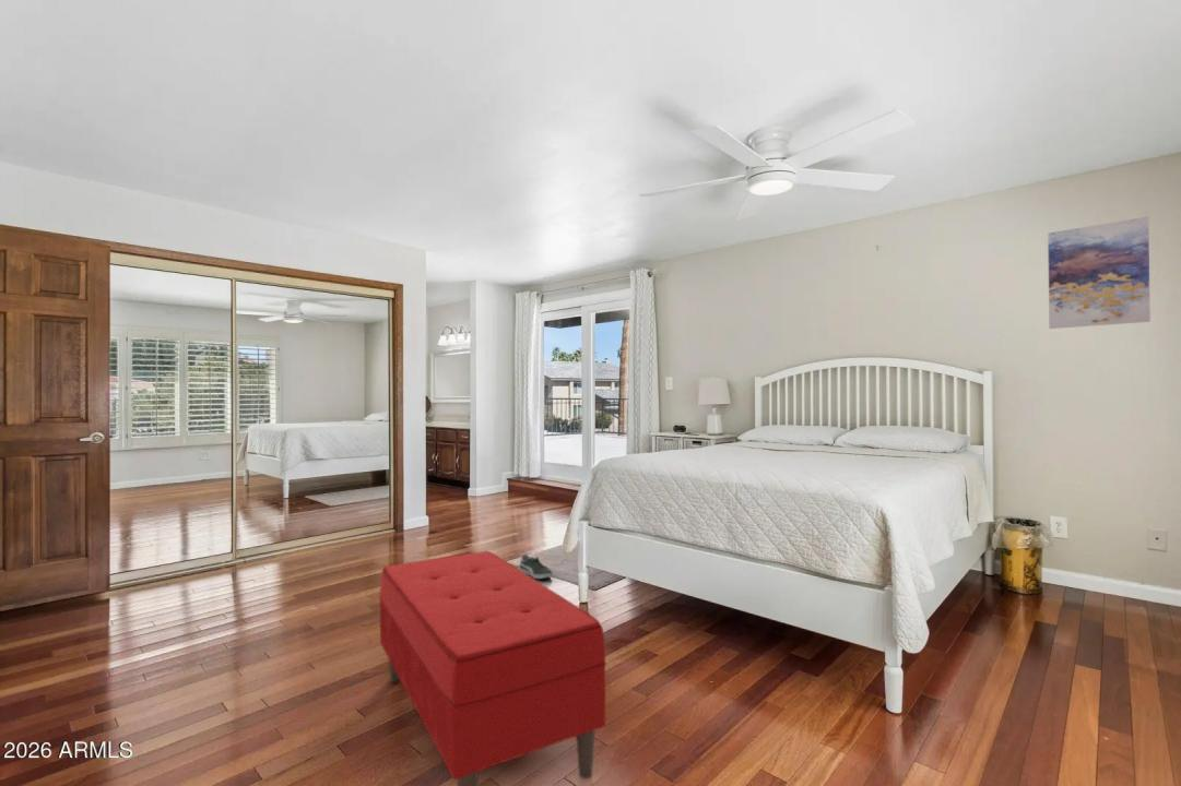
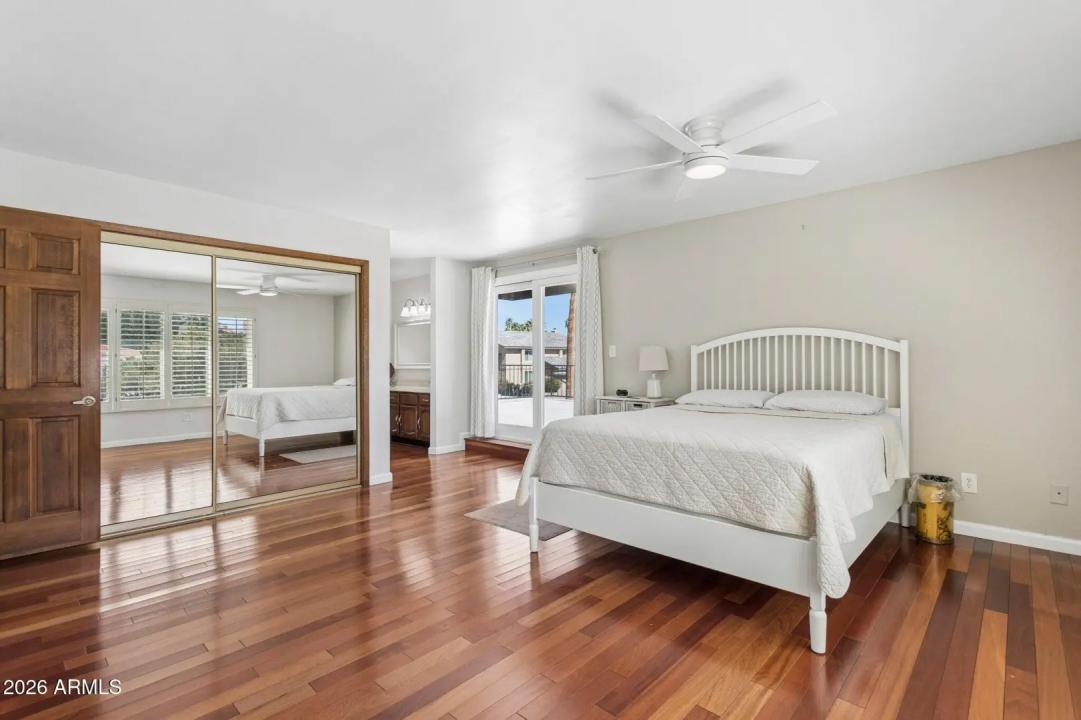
- bench (476, 655)
- wall art (1096, 275)
- shoe (535, 567)
